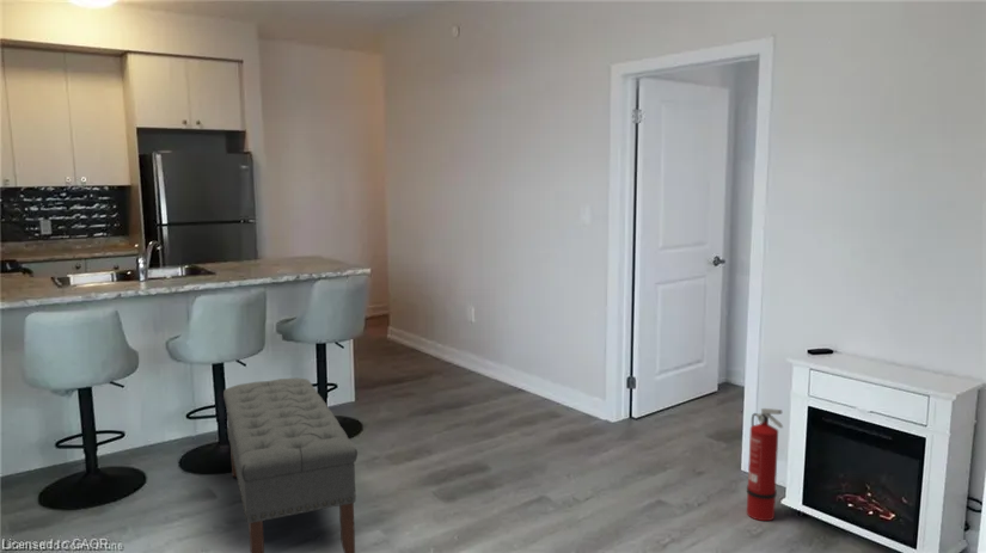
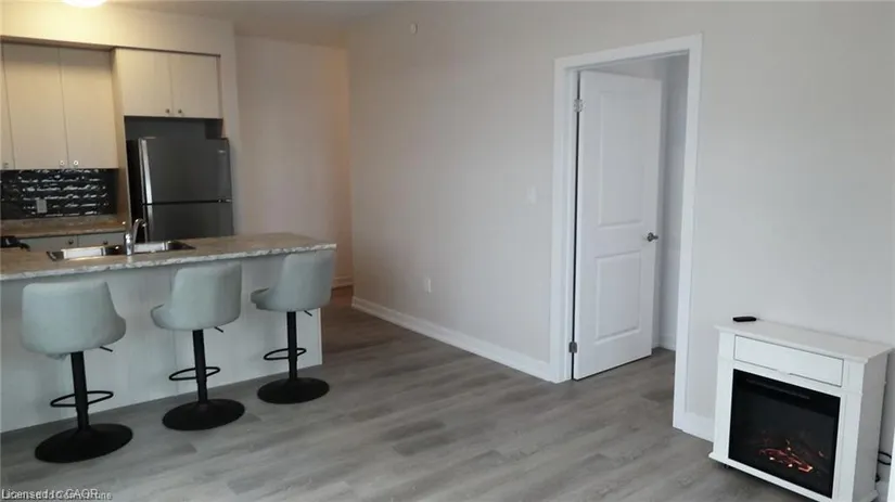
- bench (283, 461)
- fire extinguisher (765, 460)
